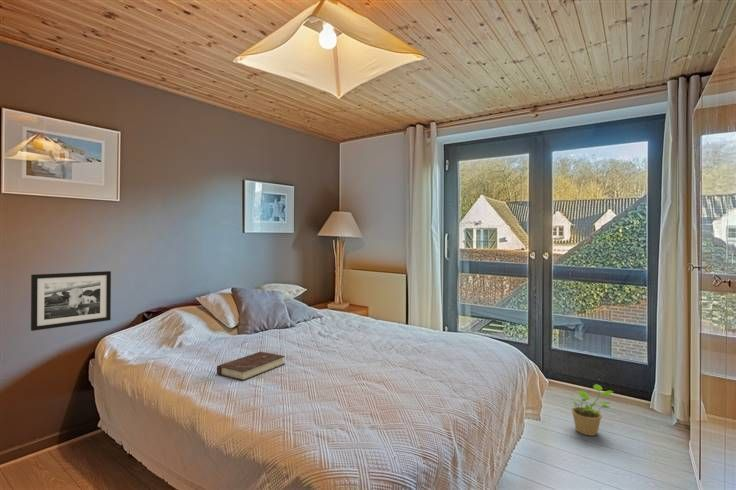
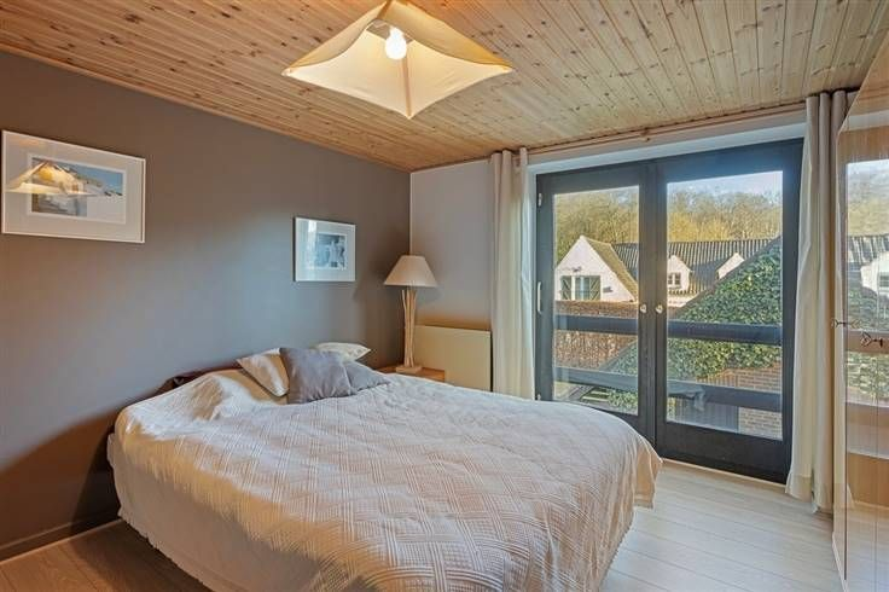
- picture frame (73, 298)
- potted plant (587, 409)
- book (252, 364)
